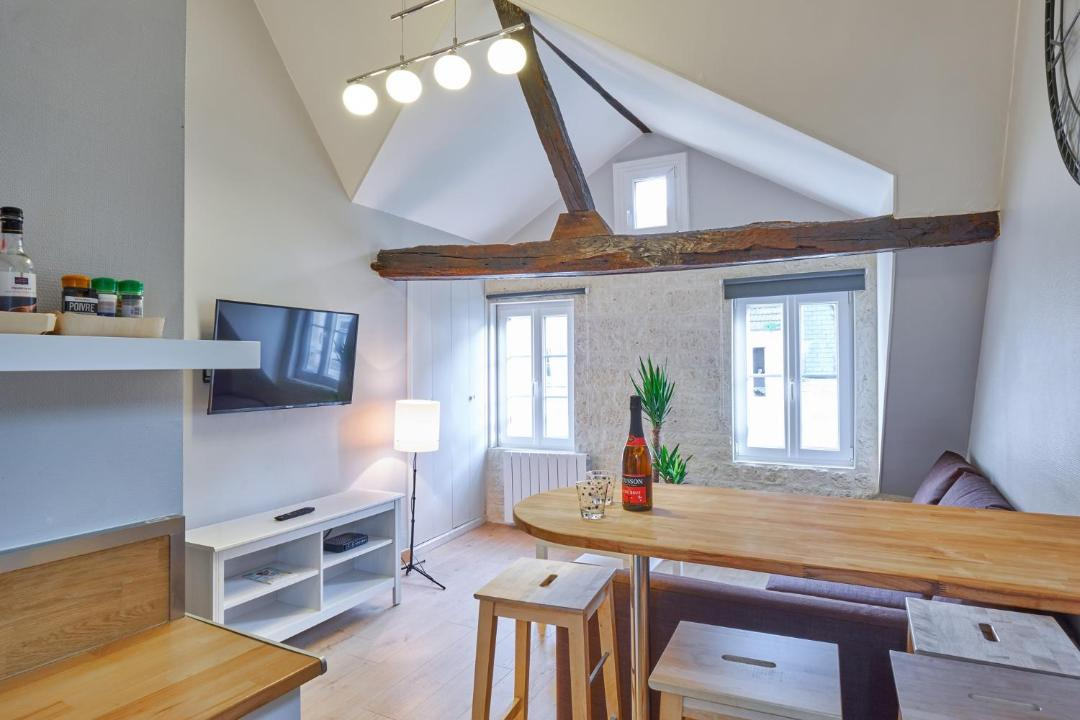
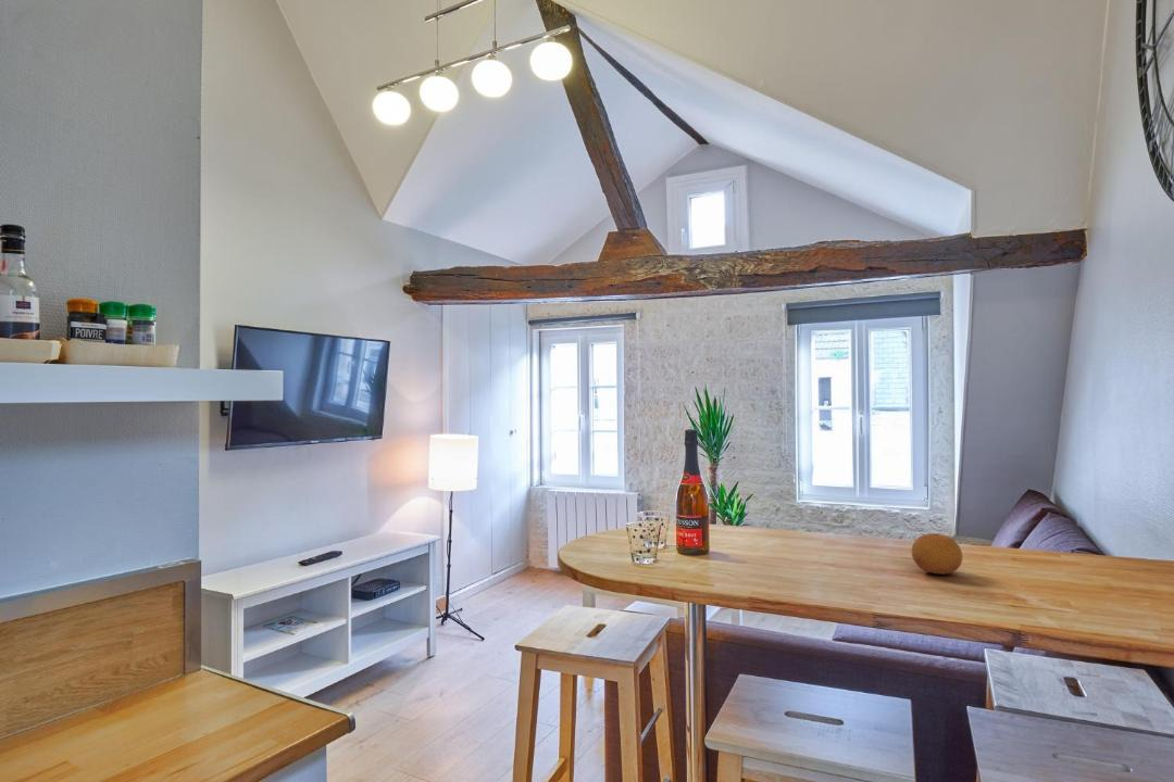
+ fruit (936, 553)
